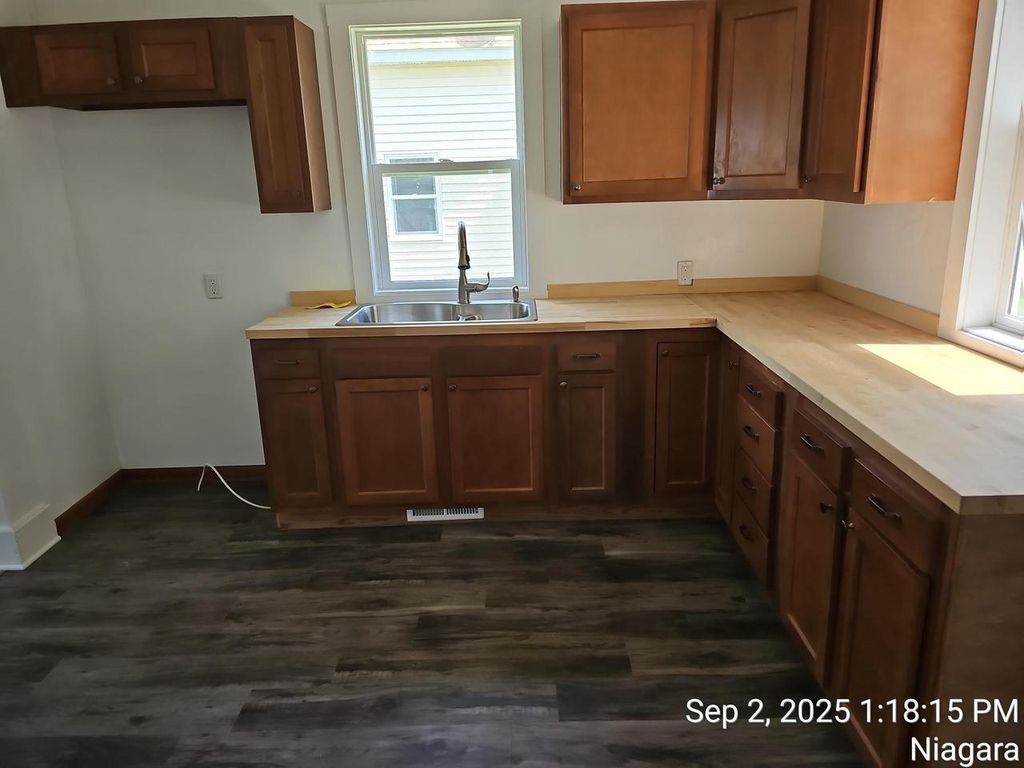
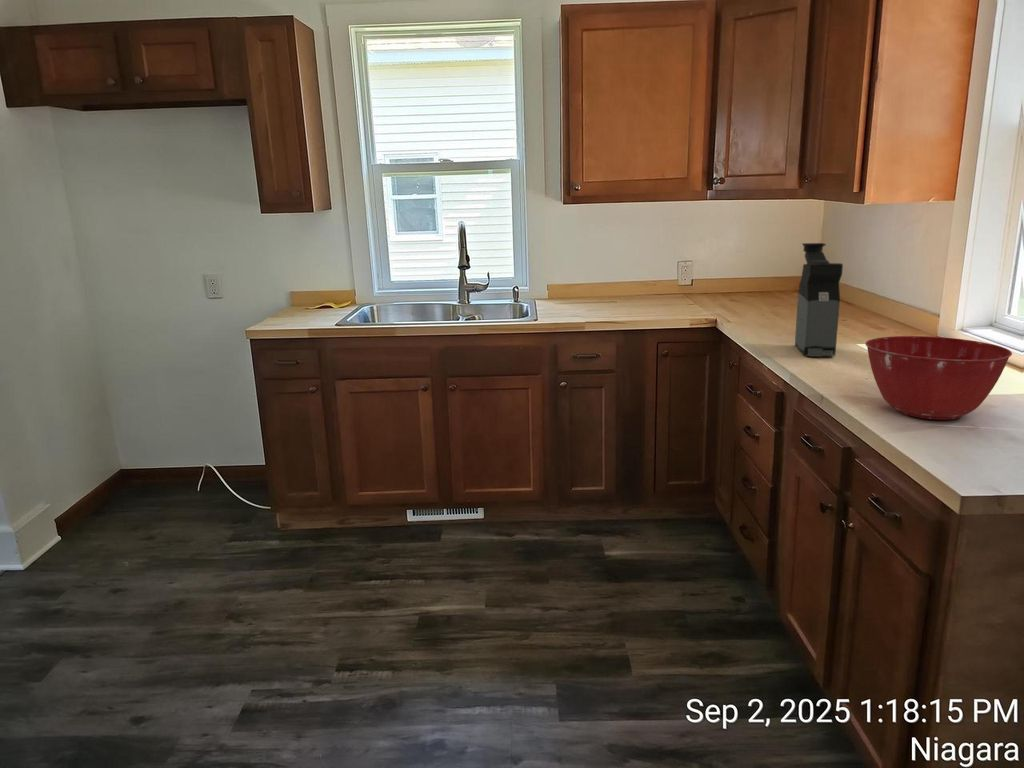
+ mixing bowl (932, 379)
+ coffee maker (817, 298)
